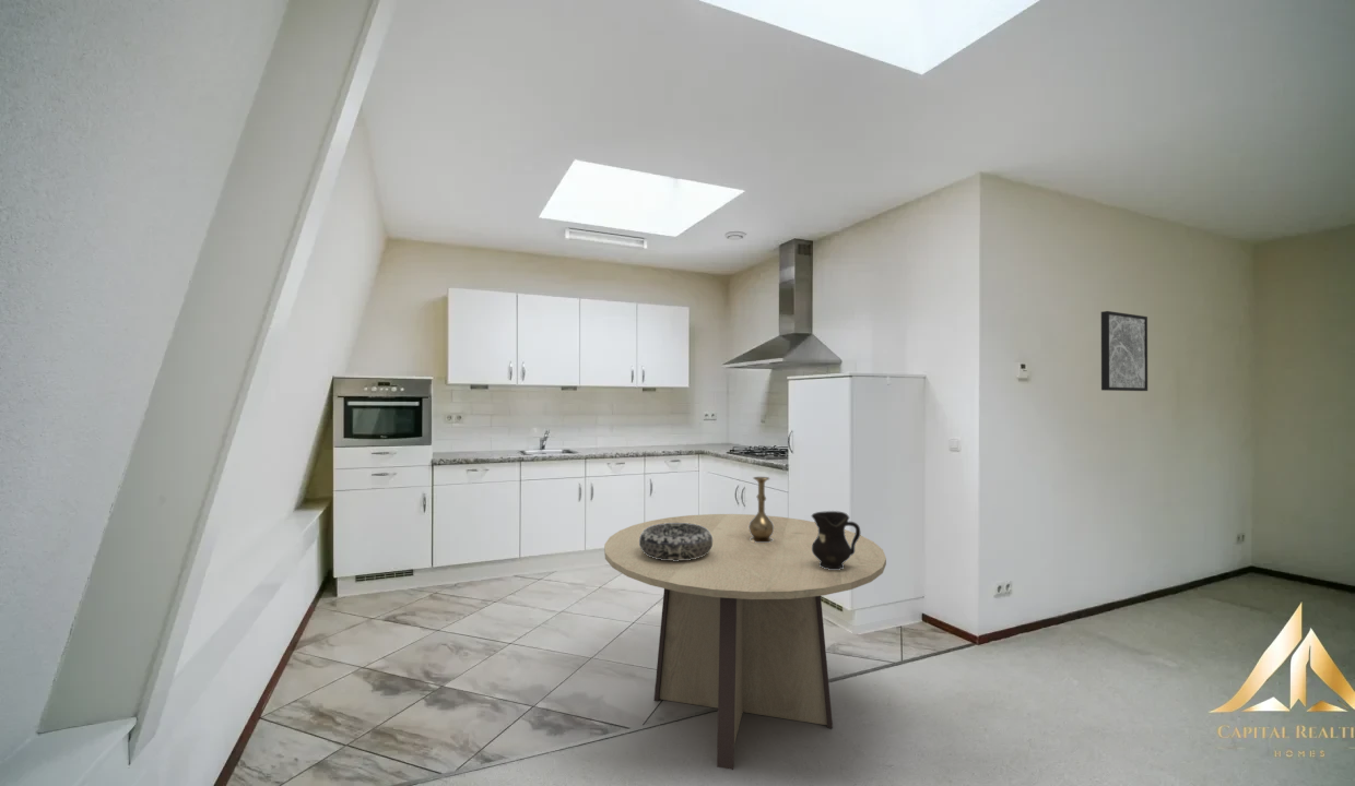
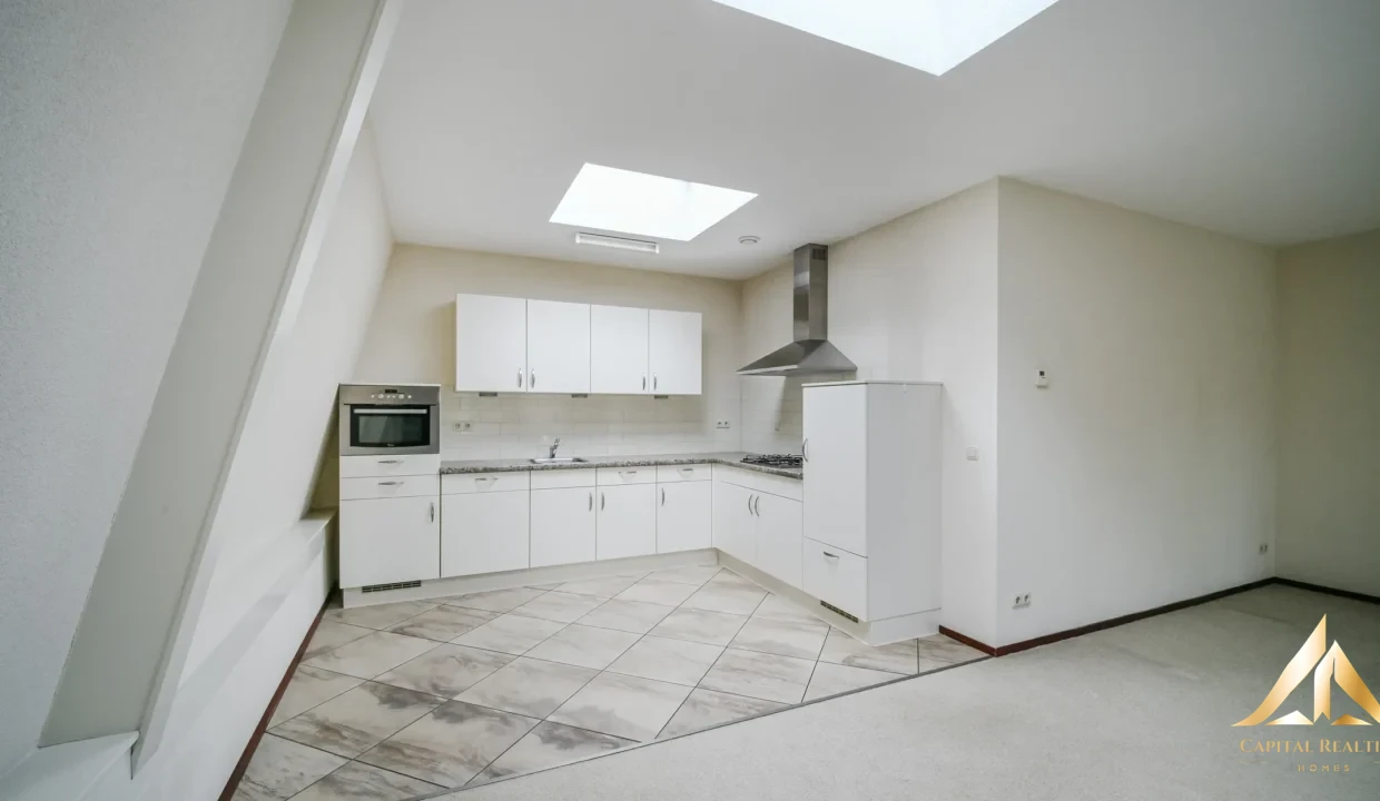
- decorative bowl (675, 540)
- pitcher (835, 539)
- wall art (1124, 352)
- vase (761, 508)
- dining table (740, 626)
